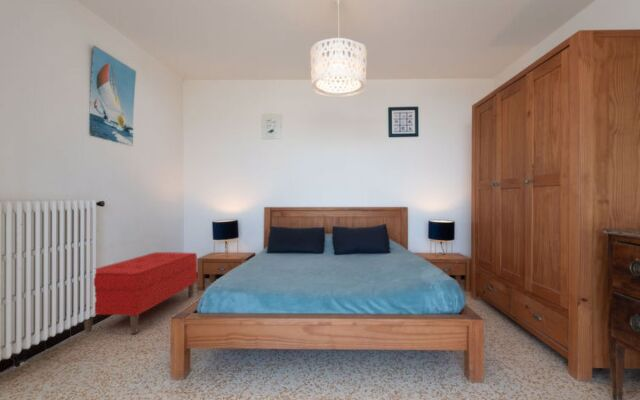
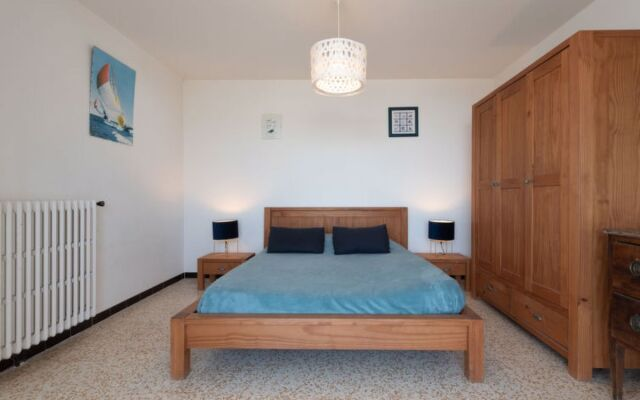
- bench (147, 286)
